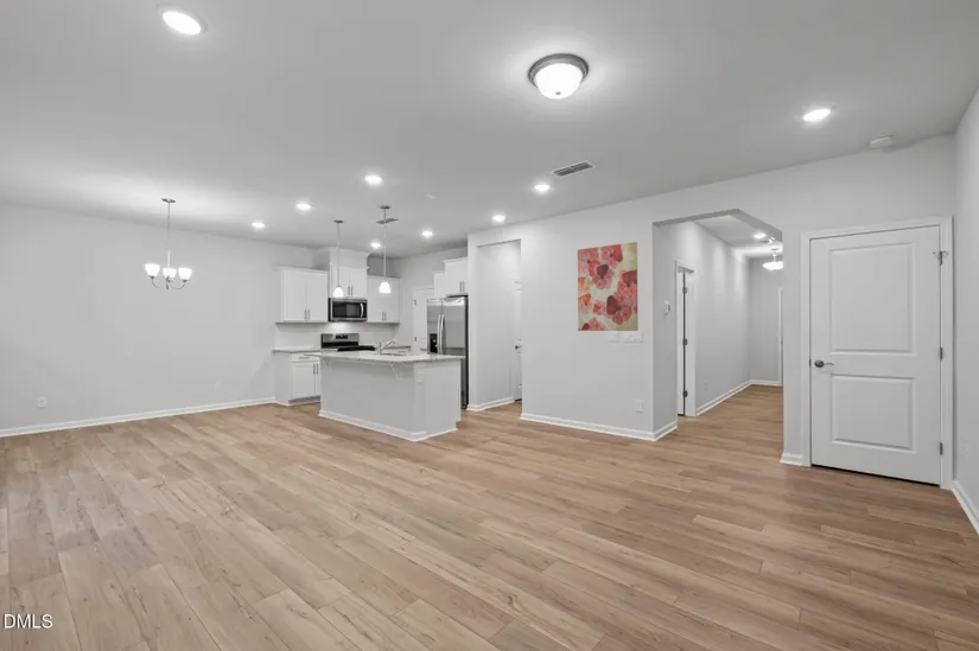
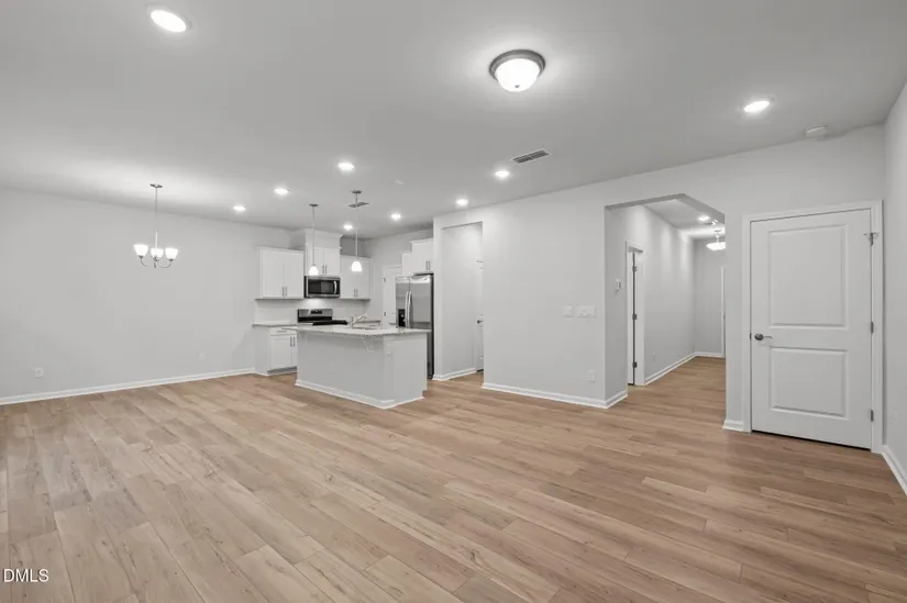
- wall art (605, 288)
